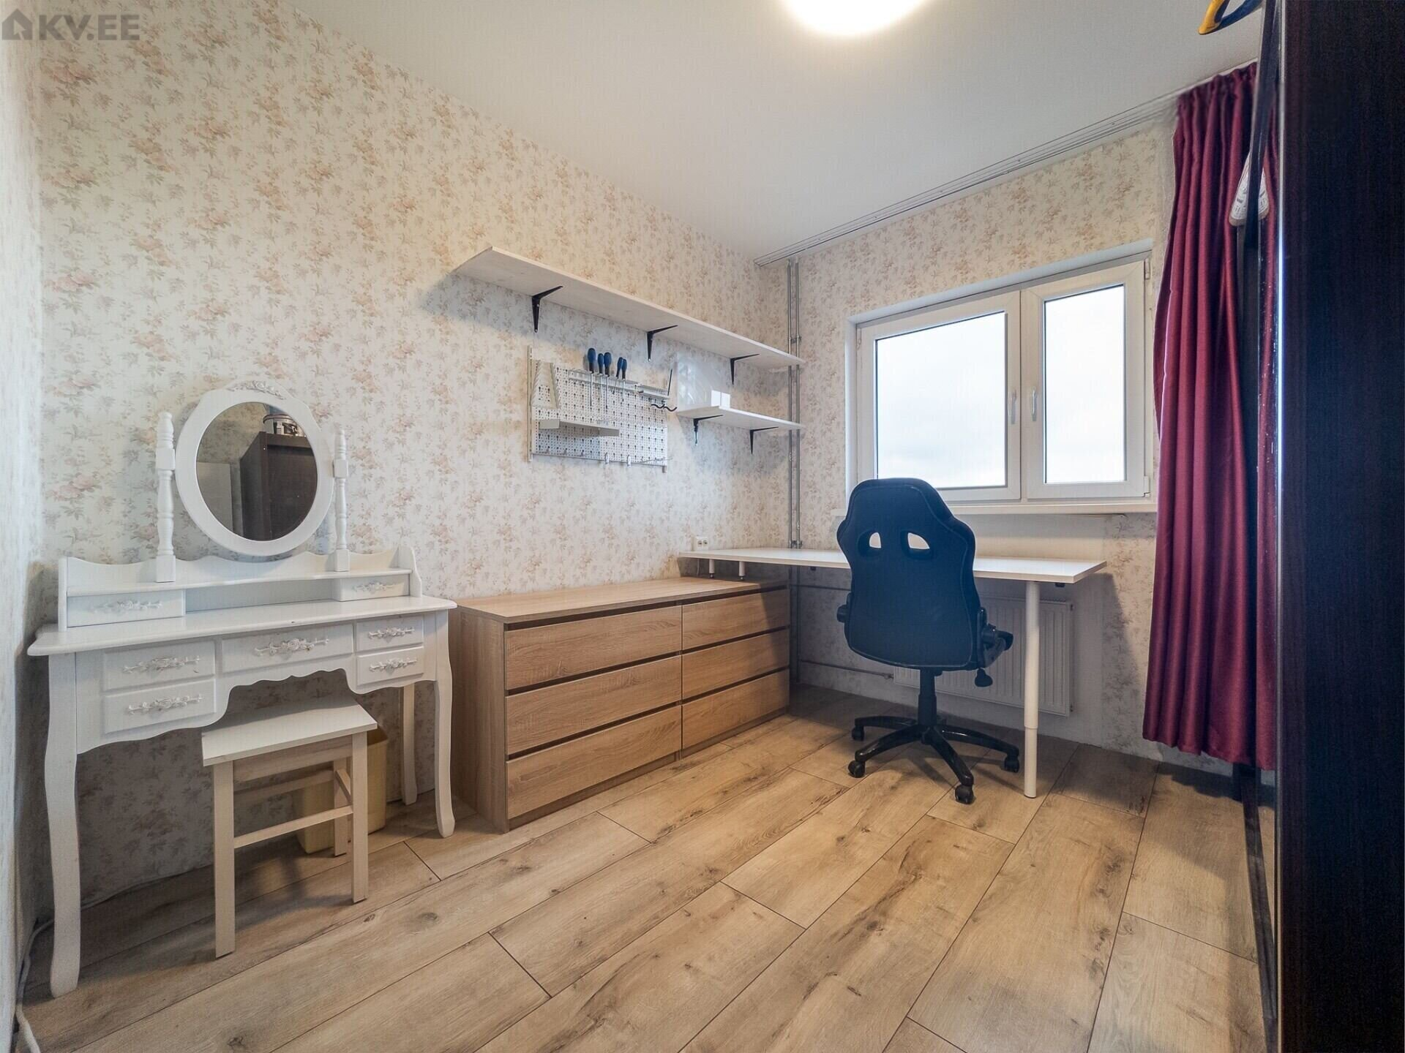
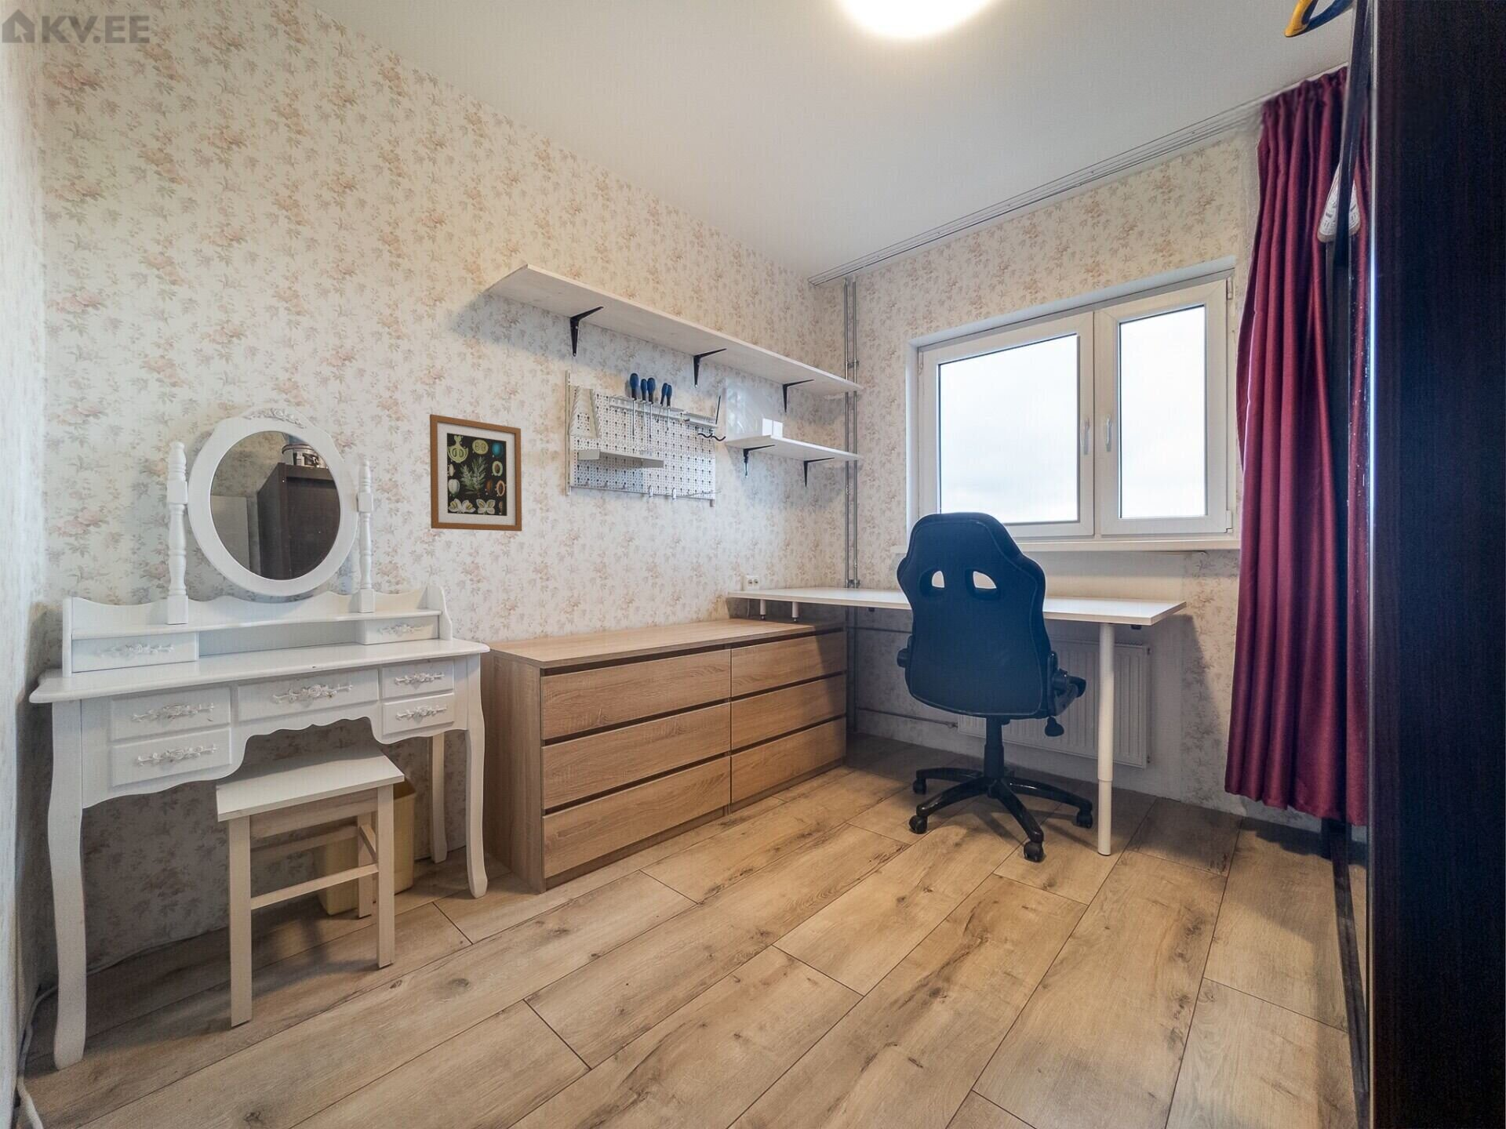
+ wall art (478, 476)
